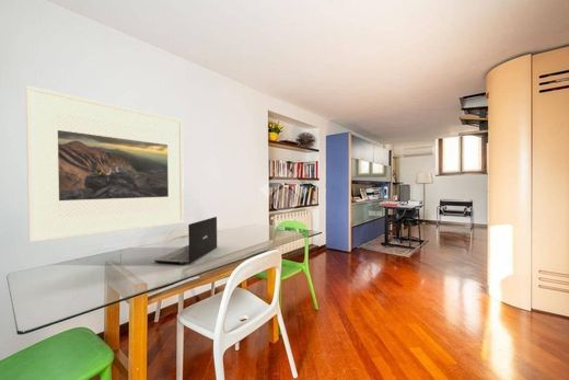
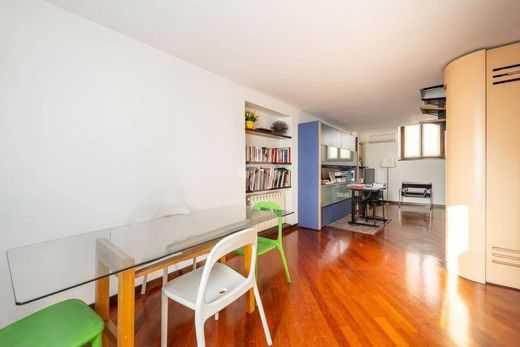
- laptop (188, 237)
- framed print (120, 169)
